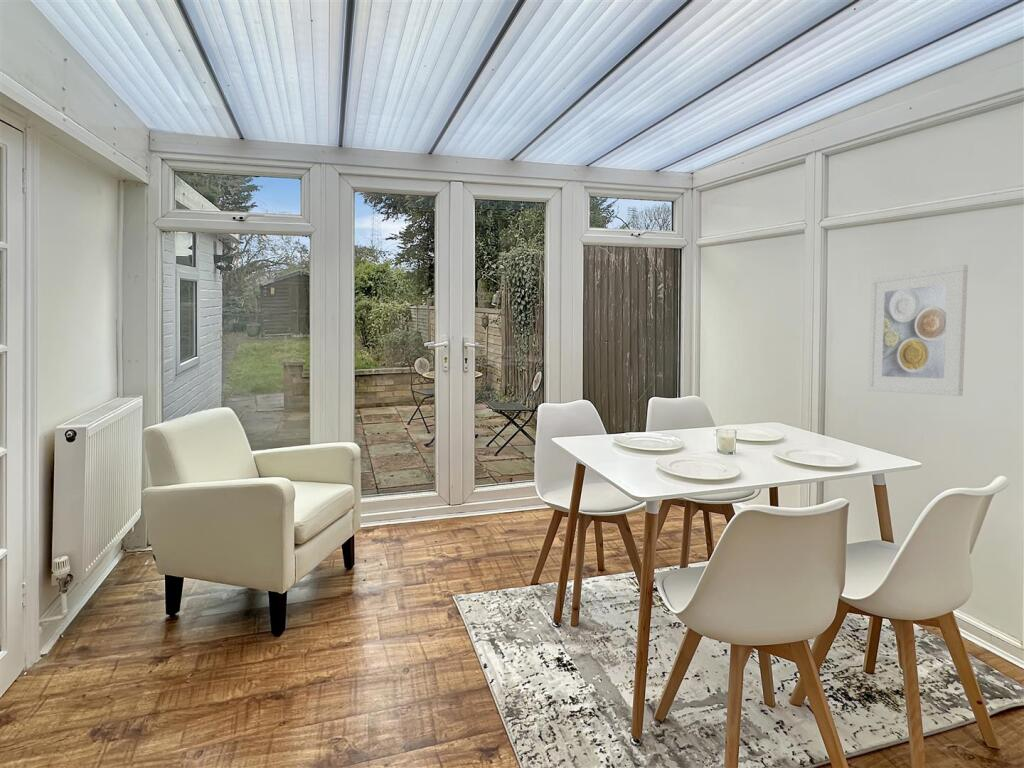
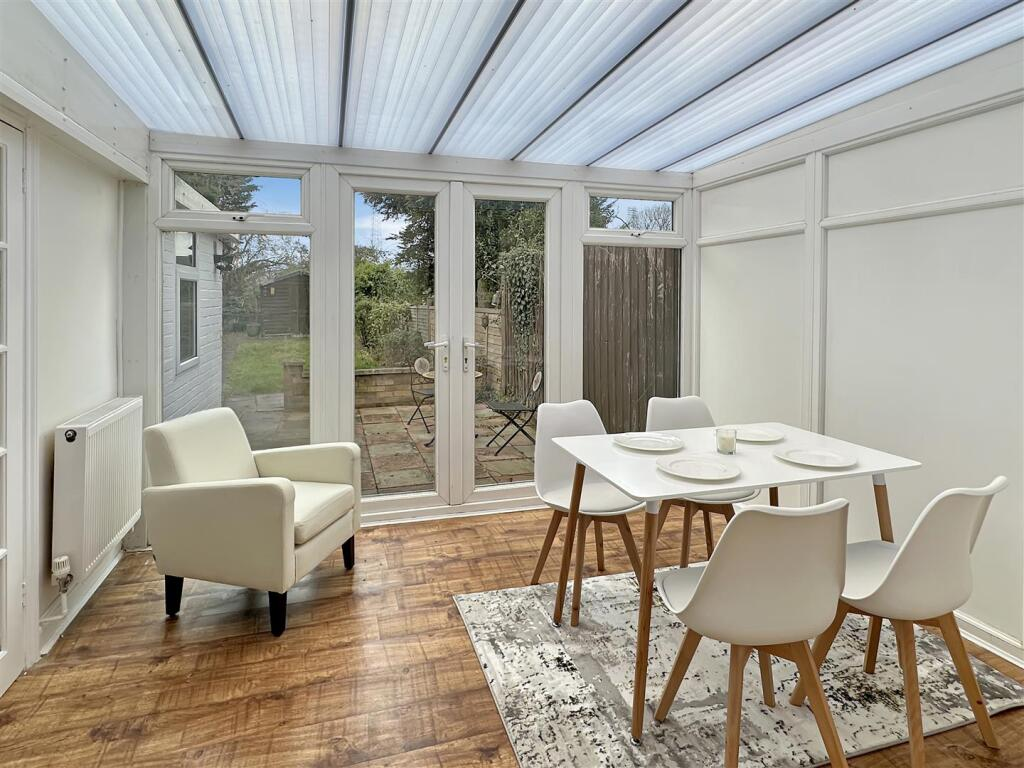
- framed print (913, 332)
